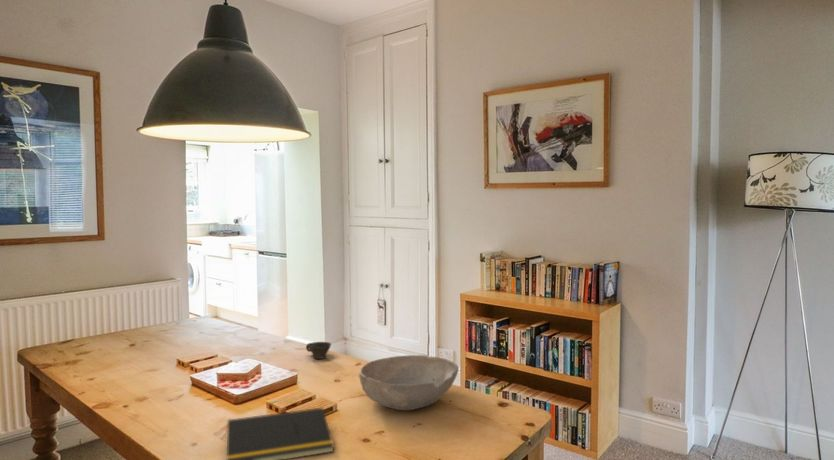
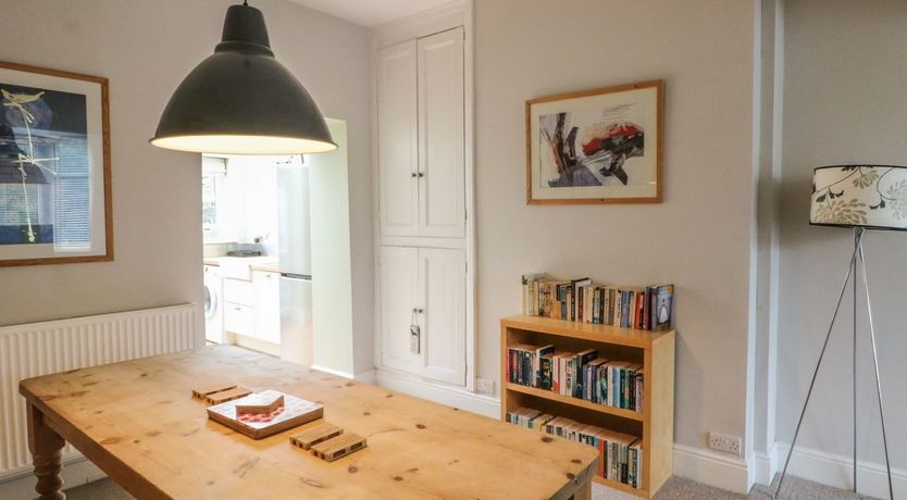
- notepad (279, 435)
- bowl (409, 384)
- cup (318, 350)
